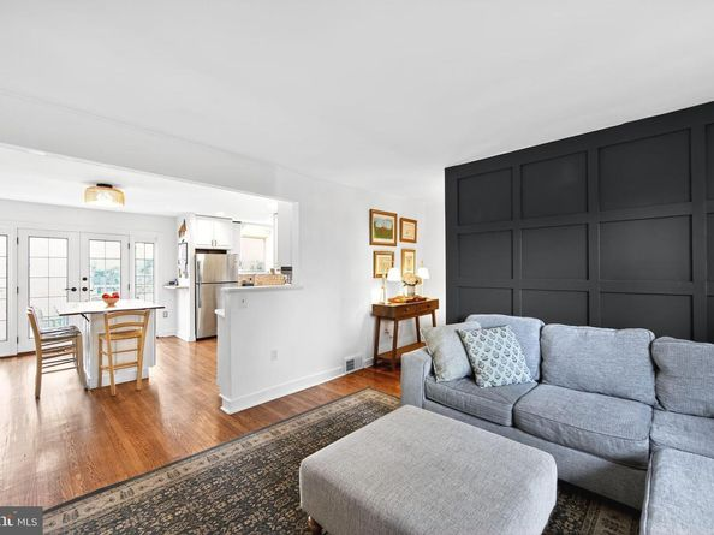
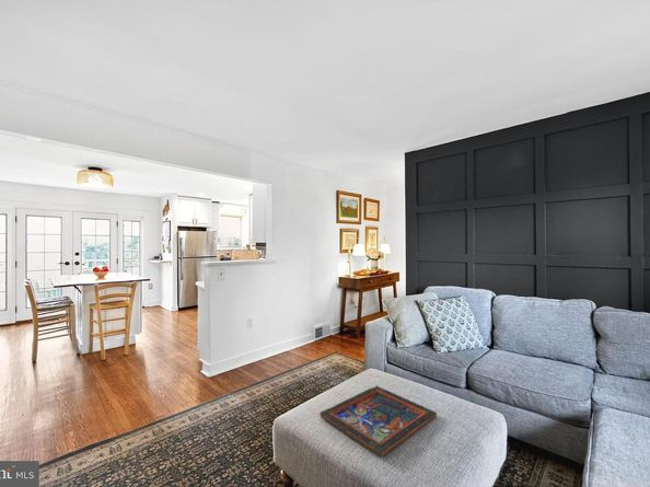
+ religious icon (378, 414)
